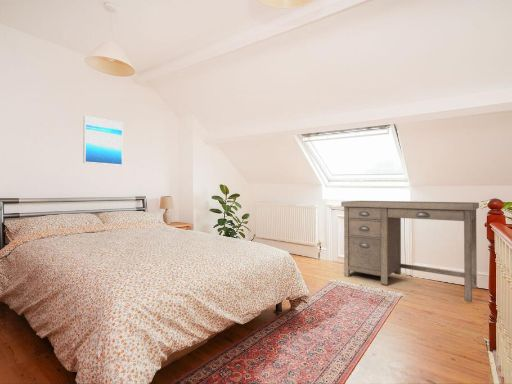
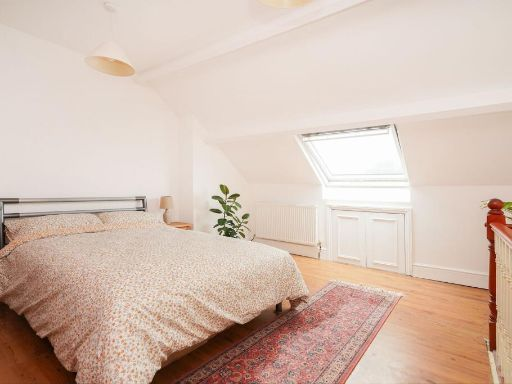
- desk (400, 241)
- wall art (104, 141)
